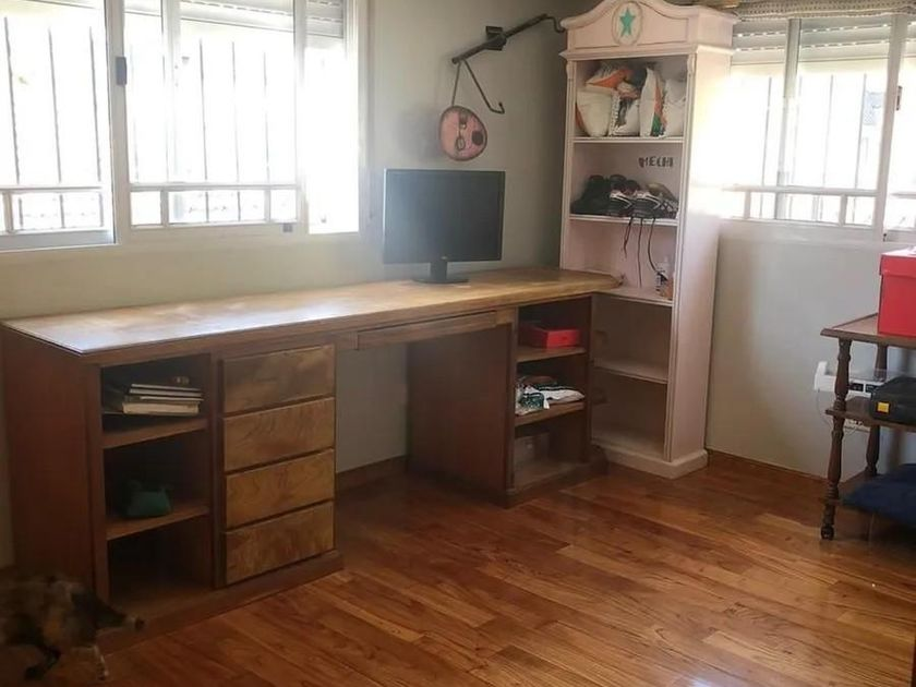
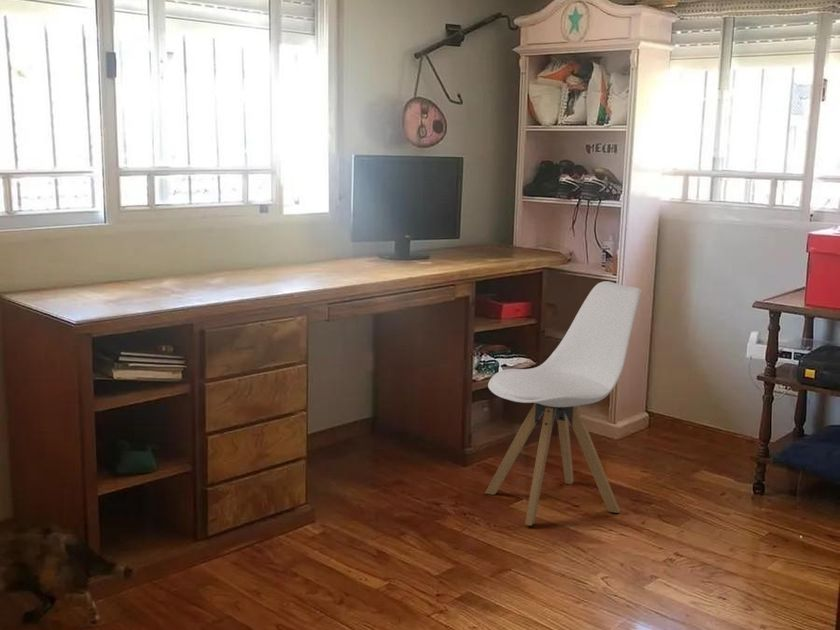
+ bar stool (560, 396)
